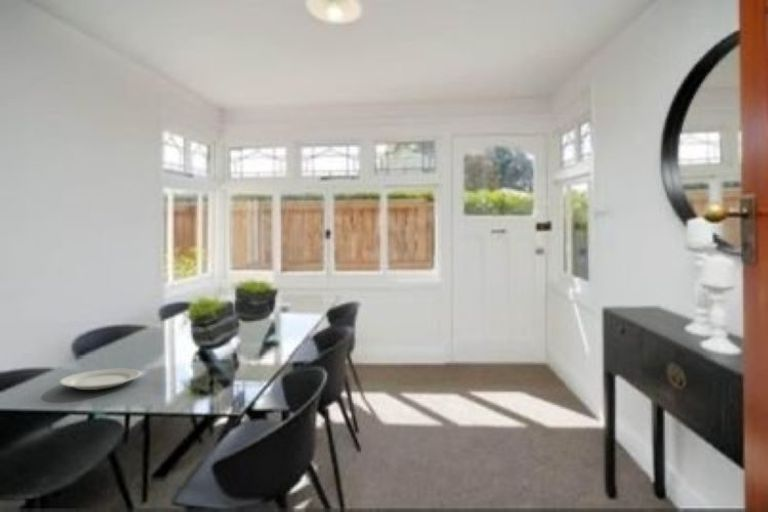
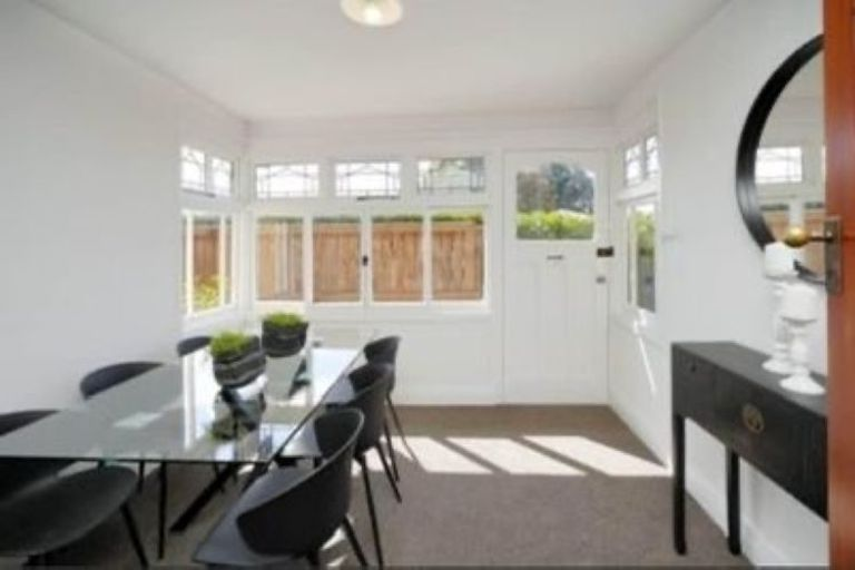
- chinaware (101, 380)
